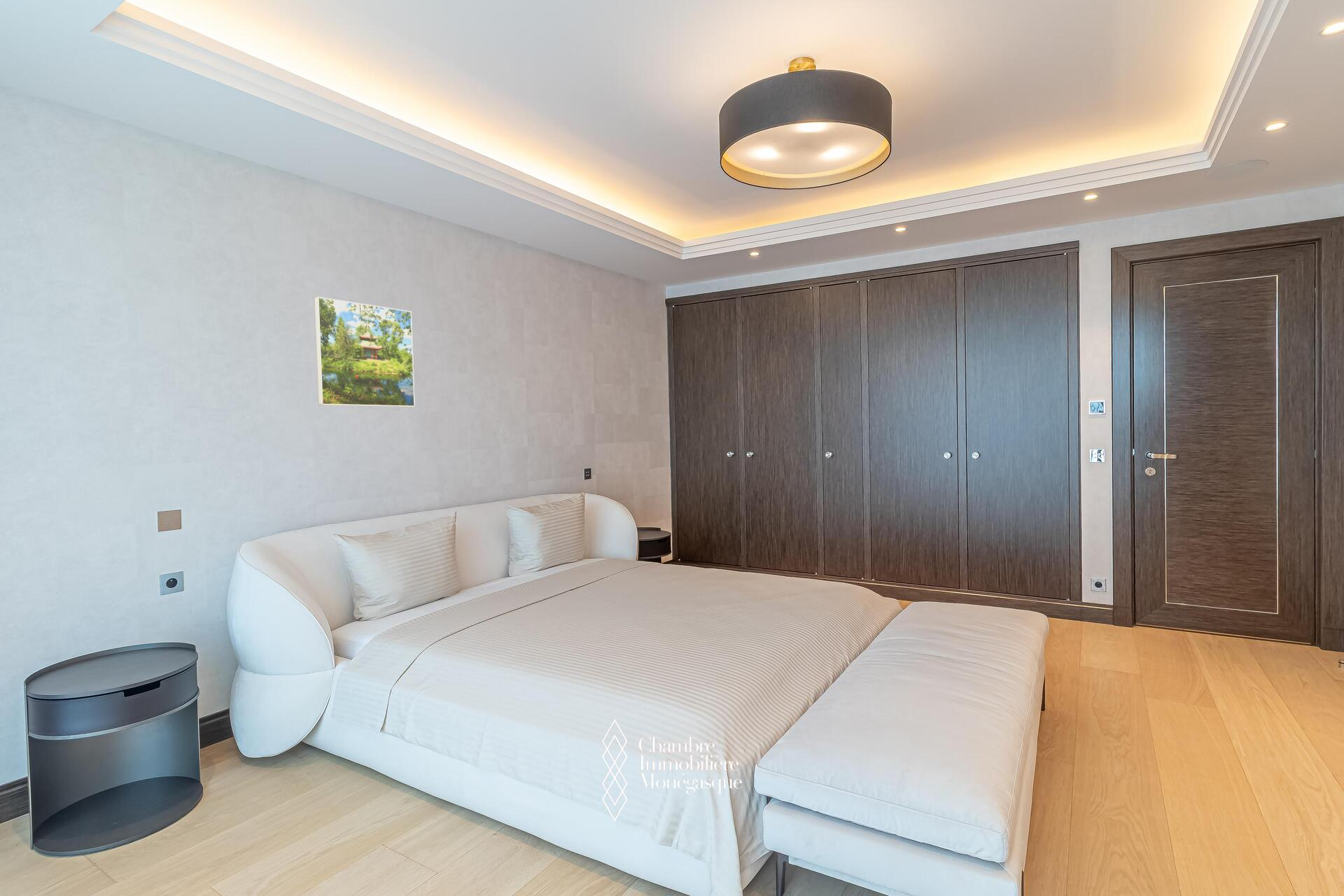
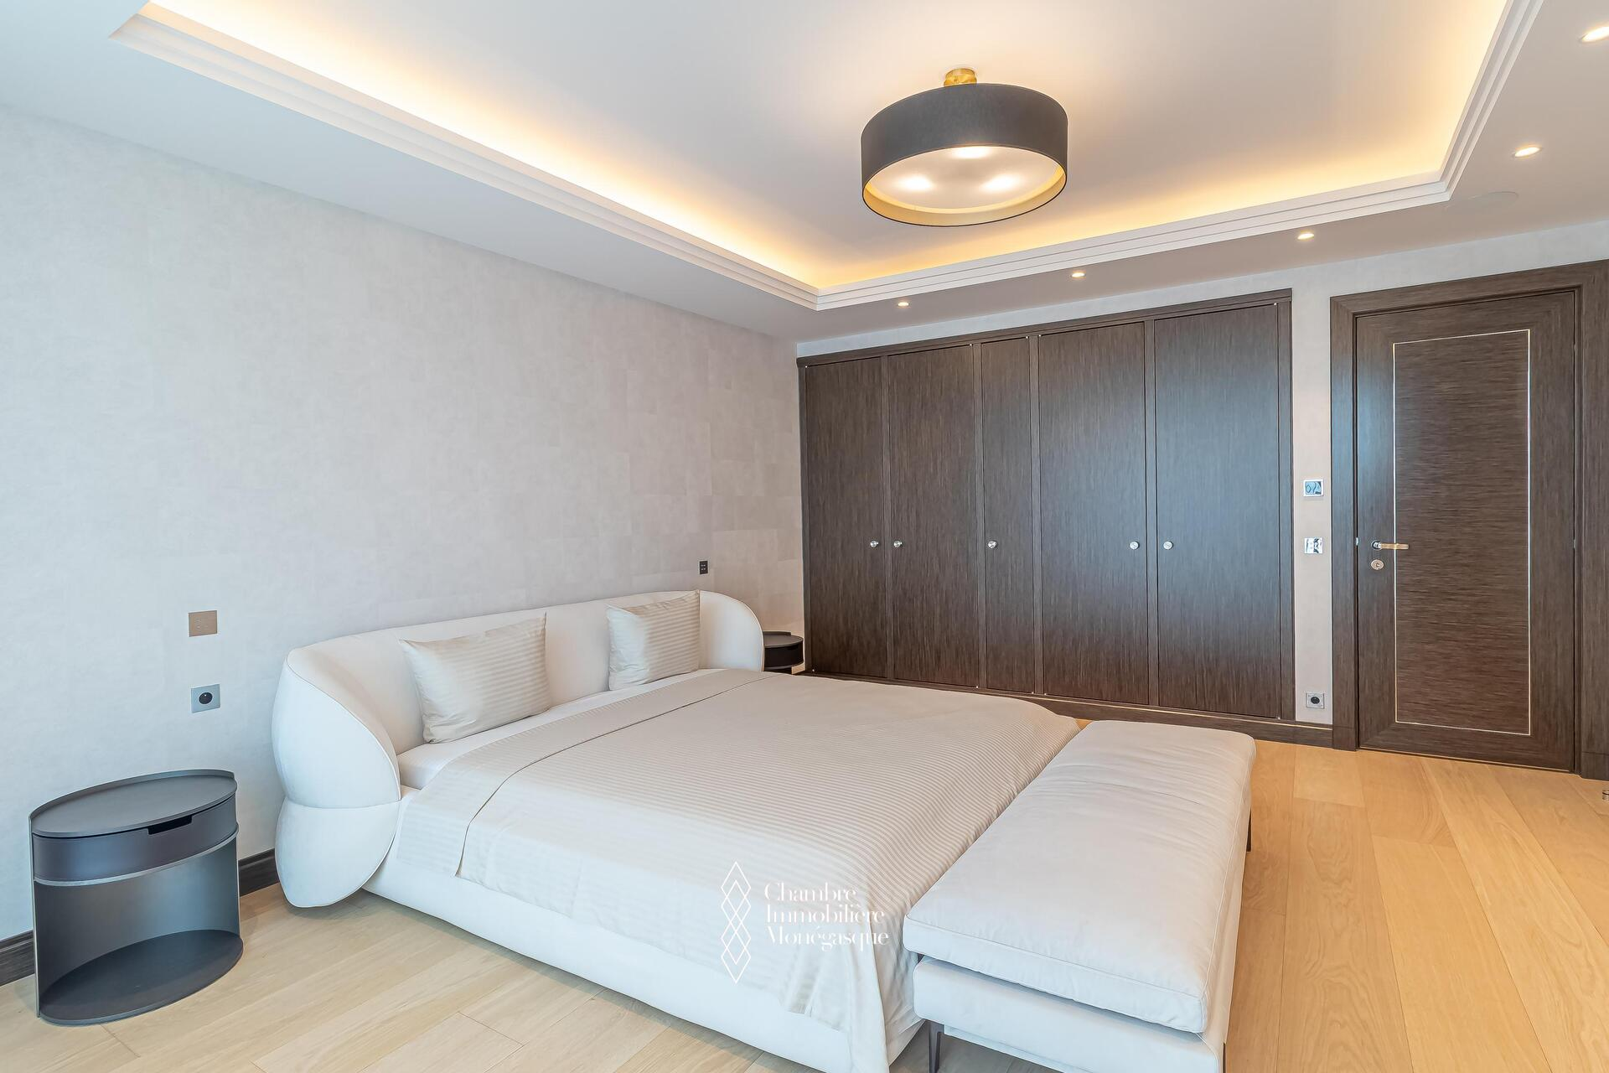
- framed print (368, 355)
